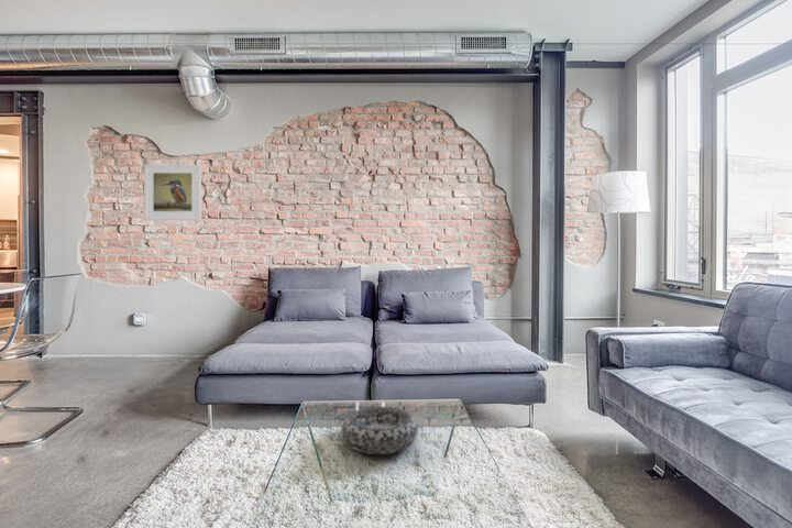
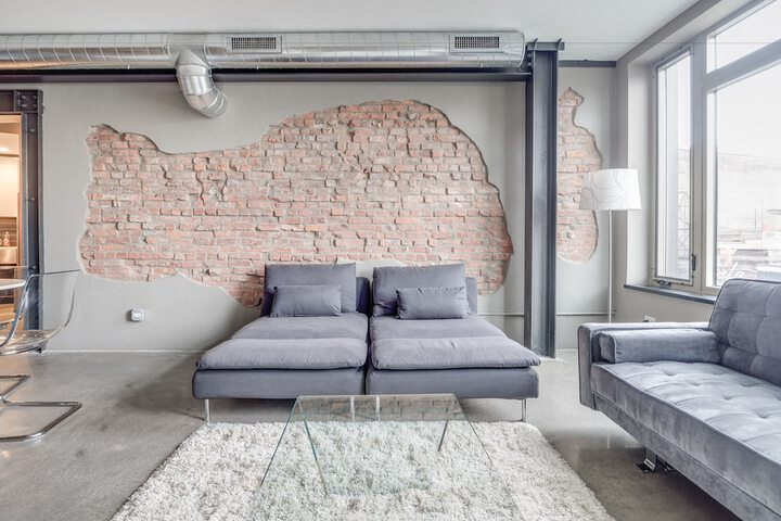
- decorative bowl (380, 429)
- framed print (173, 191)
